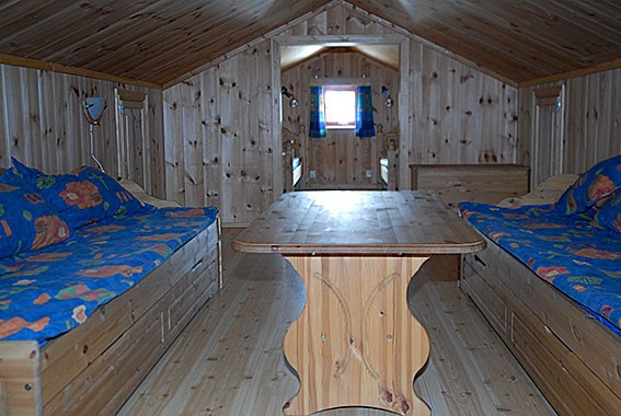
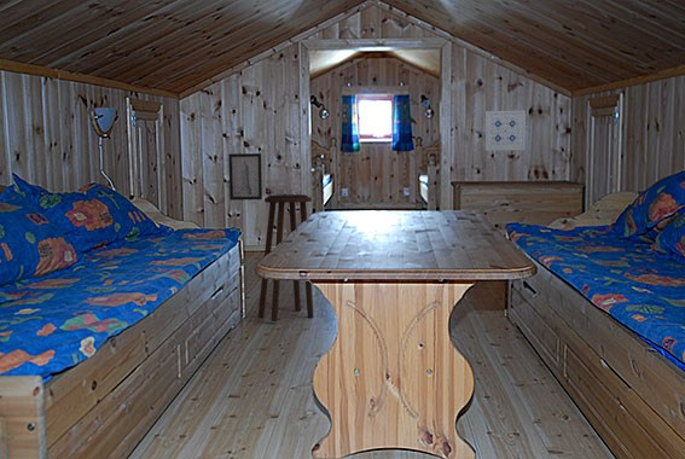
+ wall art (245, 176)
+ stool (275, 245)
+ wall art (505, 130)
